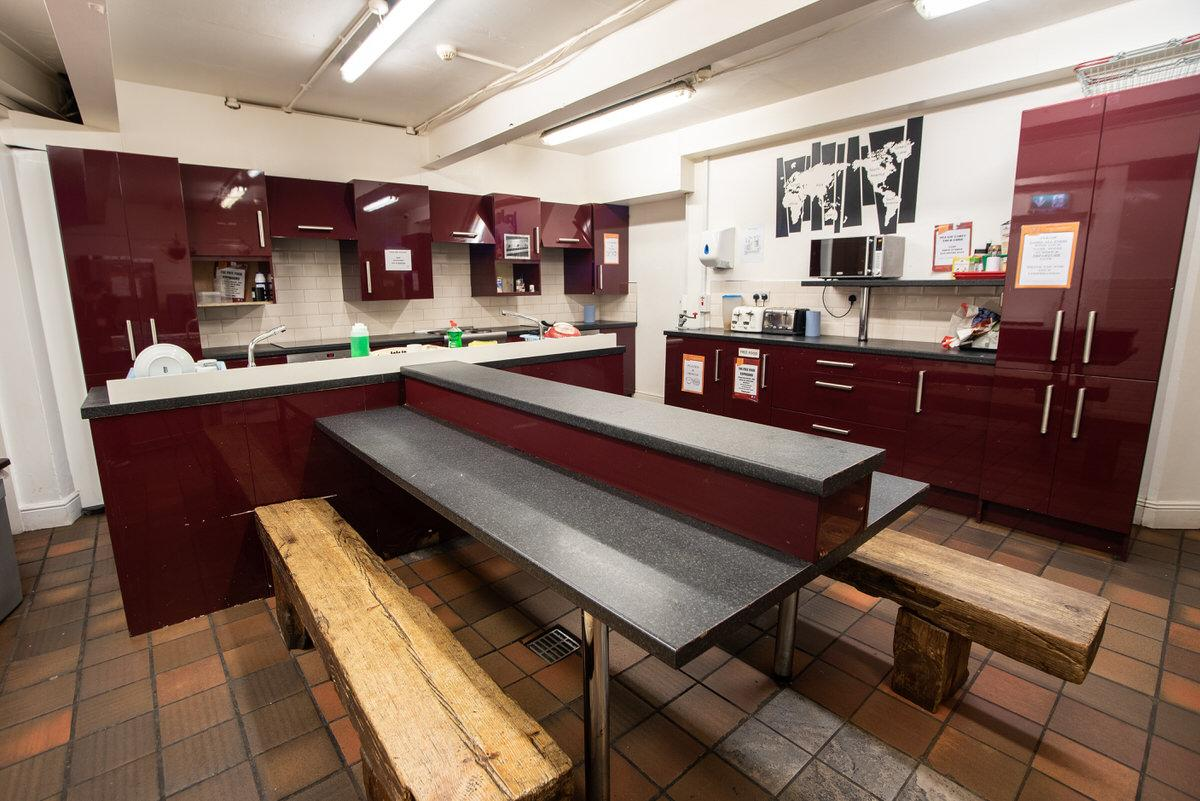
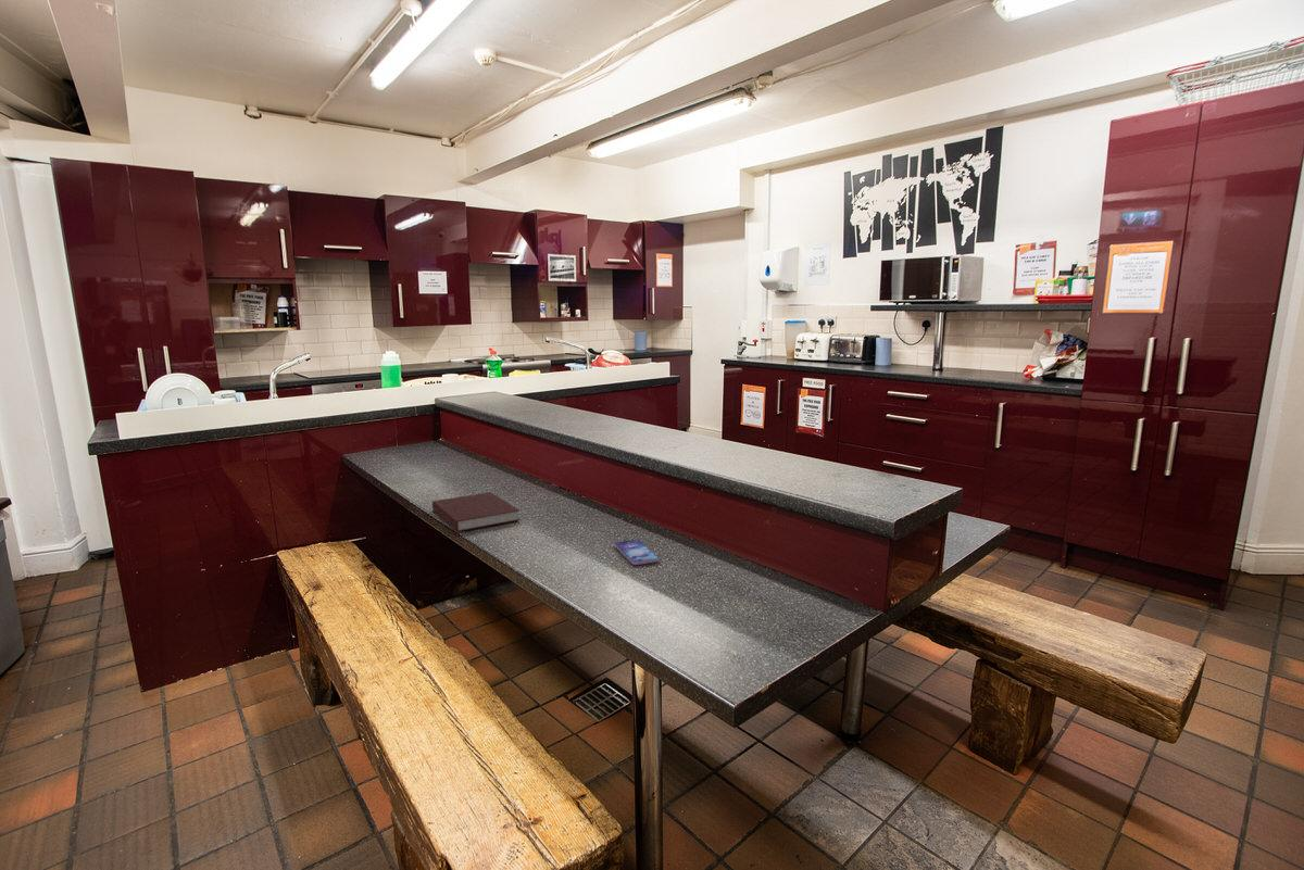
+ notebook (475, 509)
+ smartphone (636, 551)
